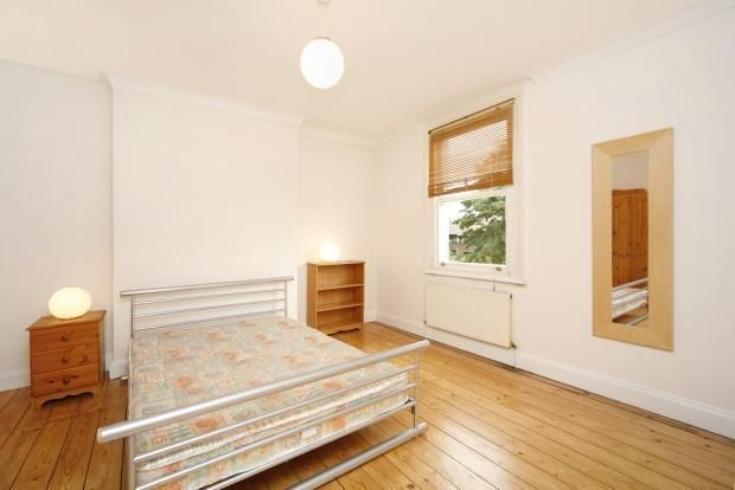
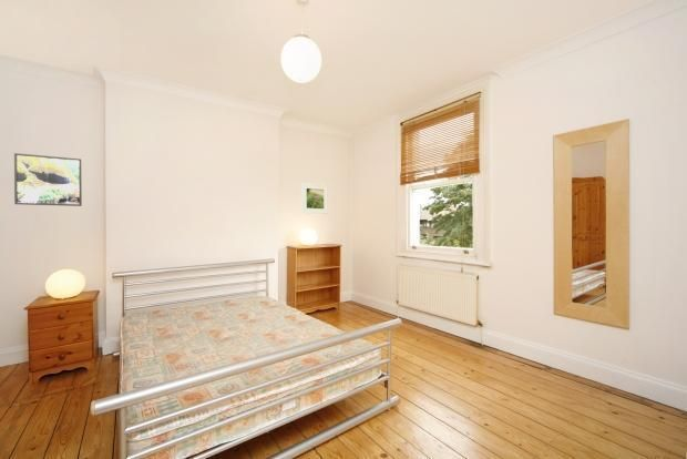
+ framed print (315, 198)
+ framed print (49, 181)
